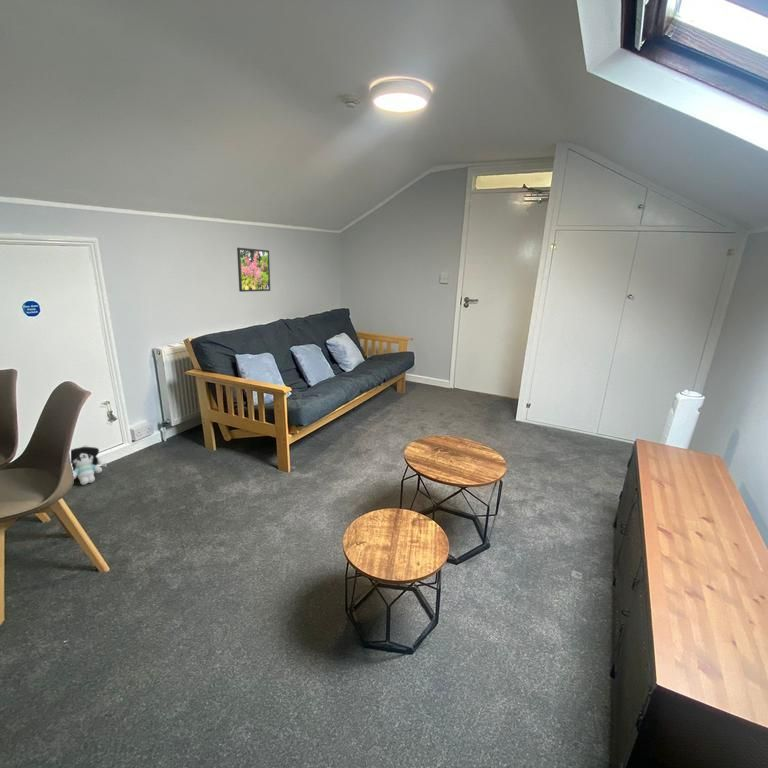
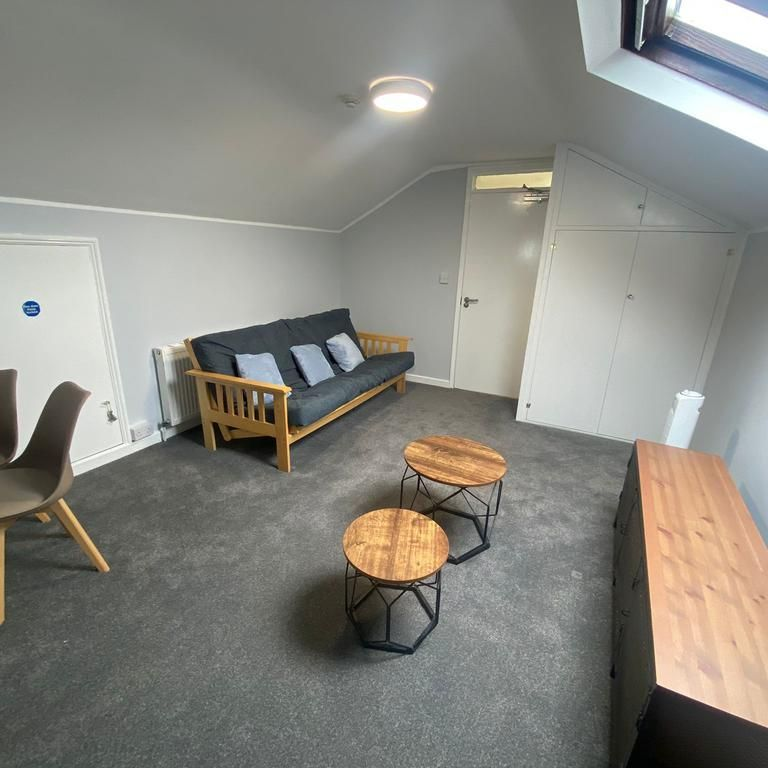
- plush toy (84, 463)
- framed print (254, 270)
